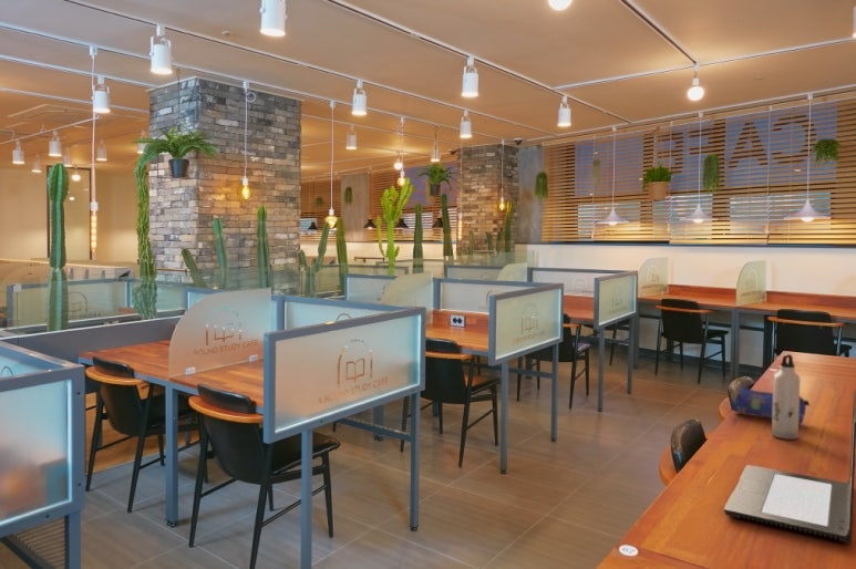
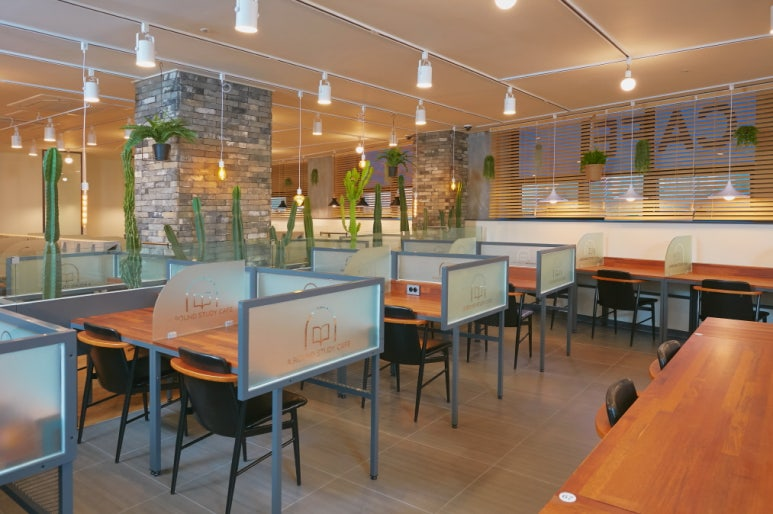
- pencil case (767, 404)
- laptop (786, 472)
- water bottle (785, 395)
